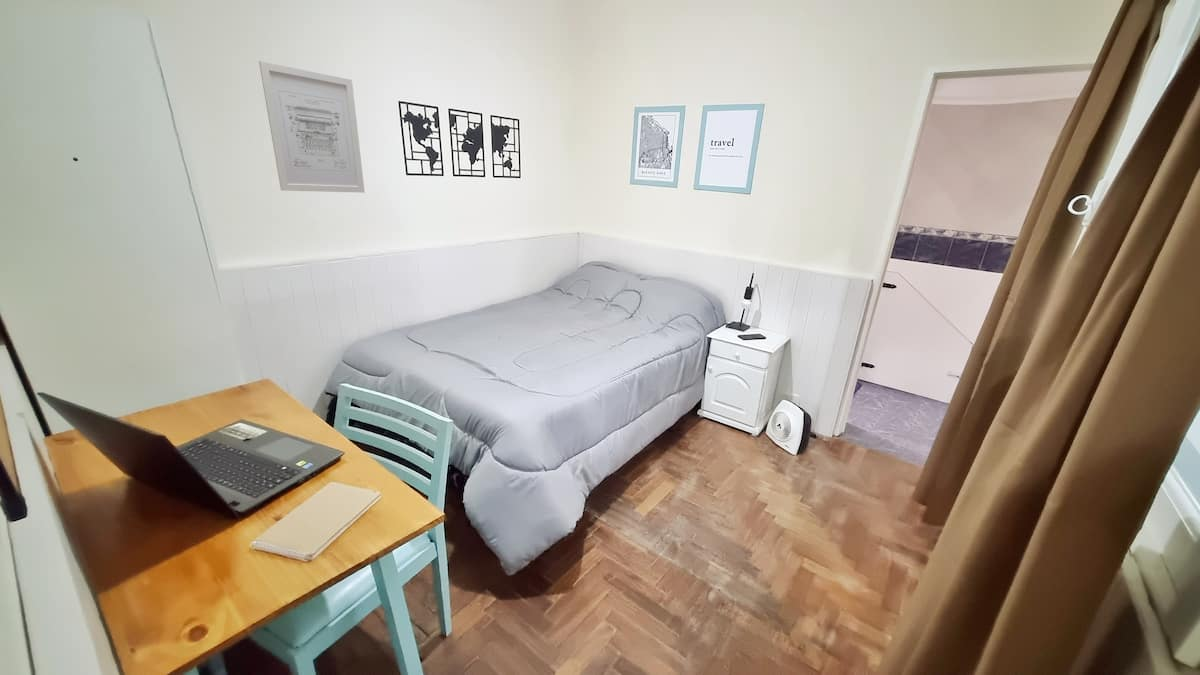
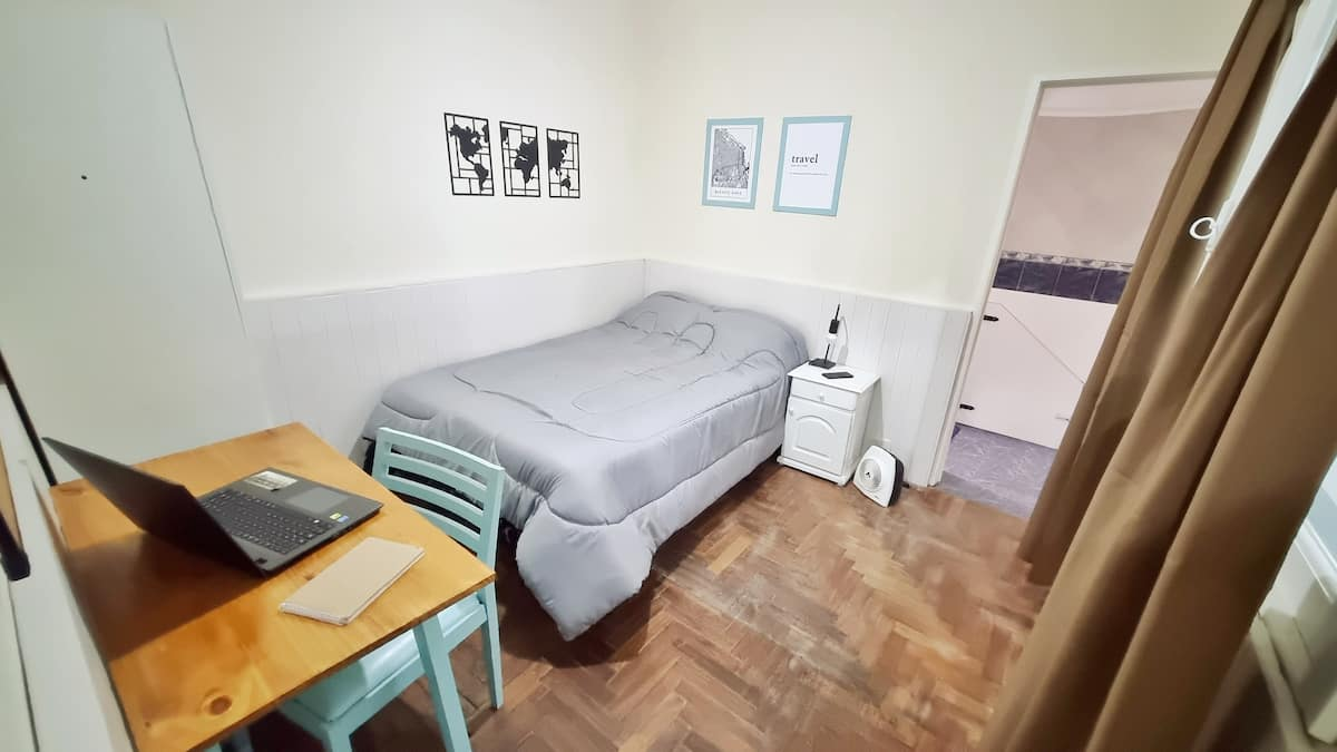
- wall art (317, 133)
